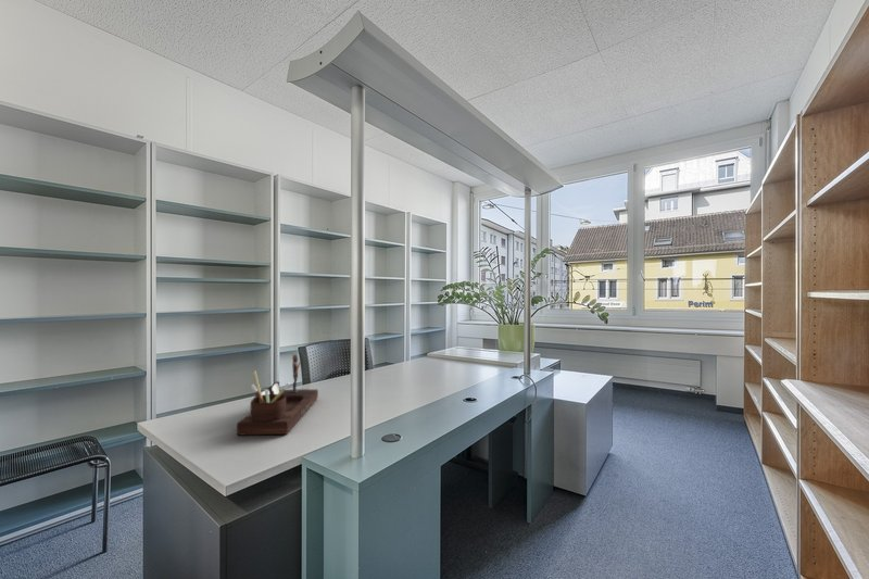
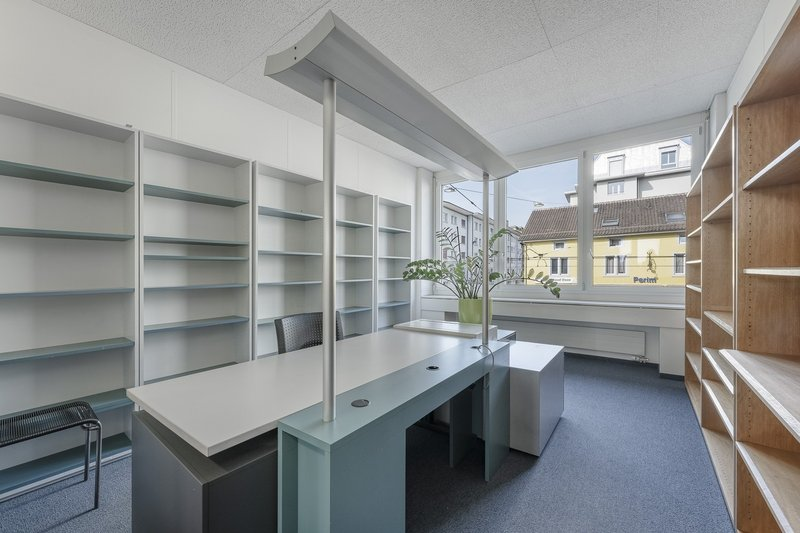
- desk organizer (279, 389)
